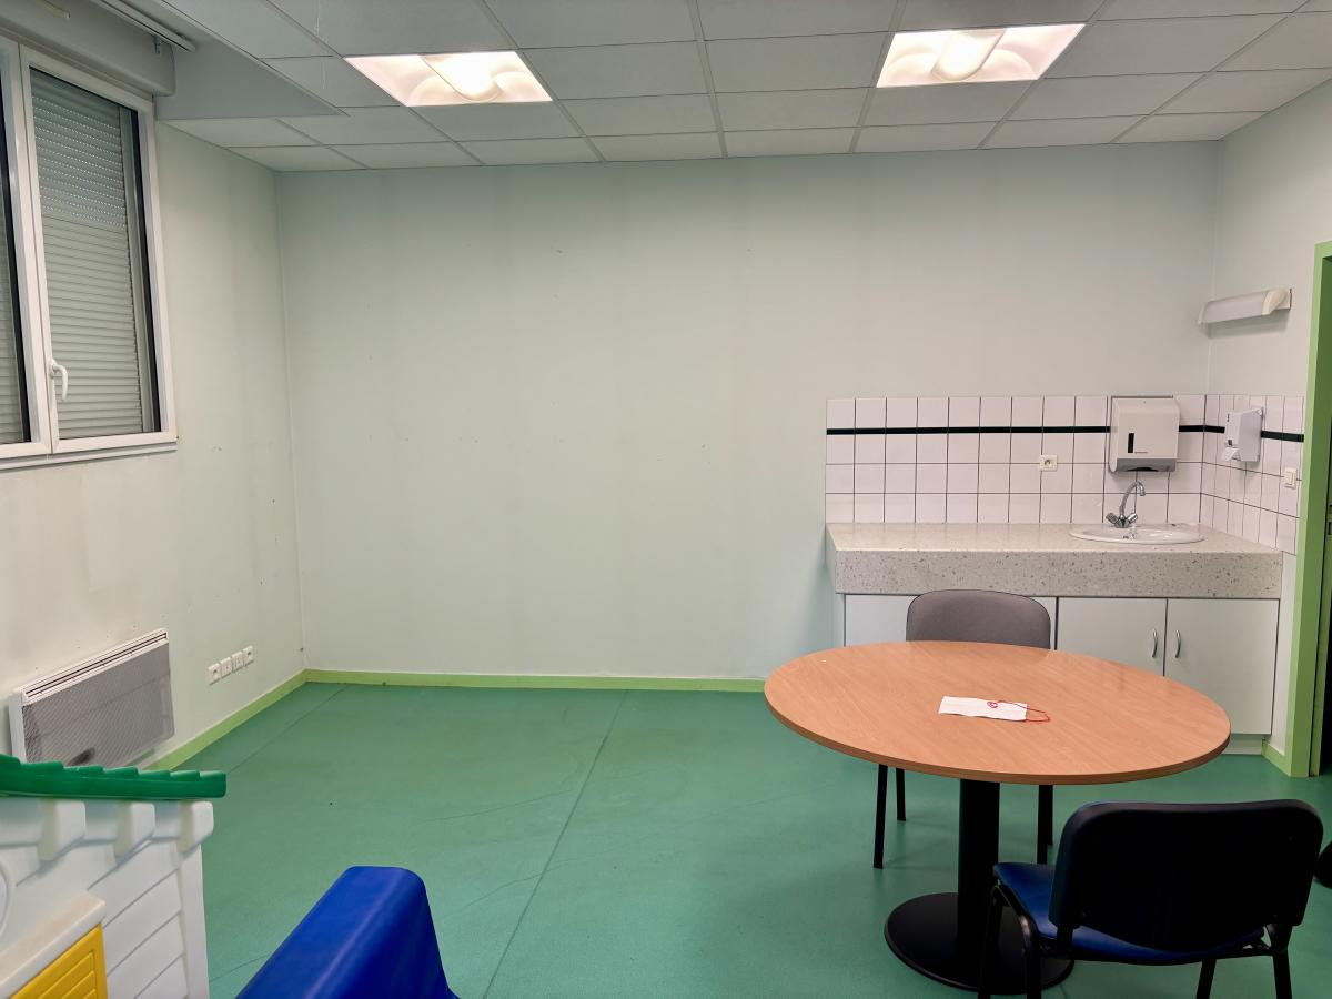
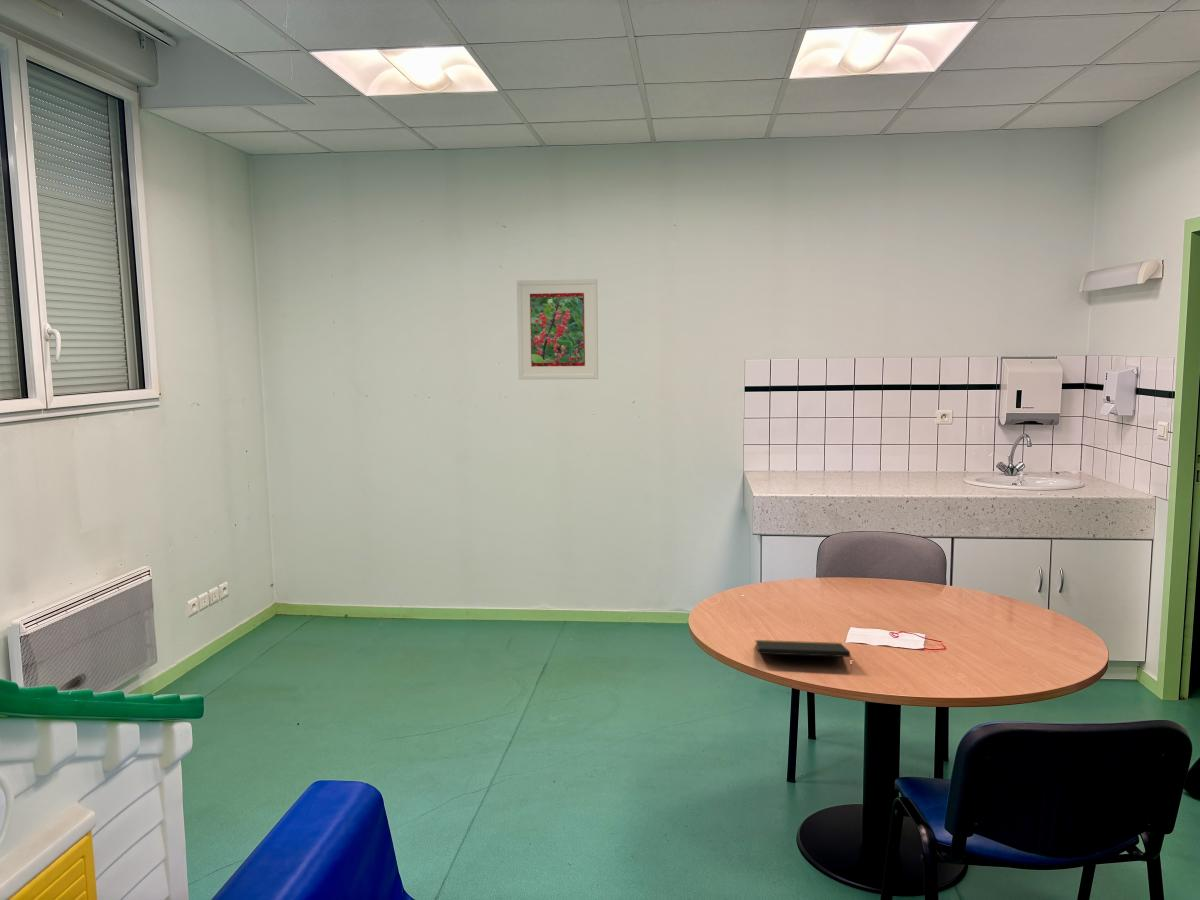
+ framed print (557, 329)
+ notepad (800, 648)
